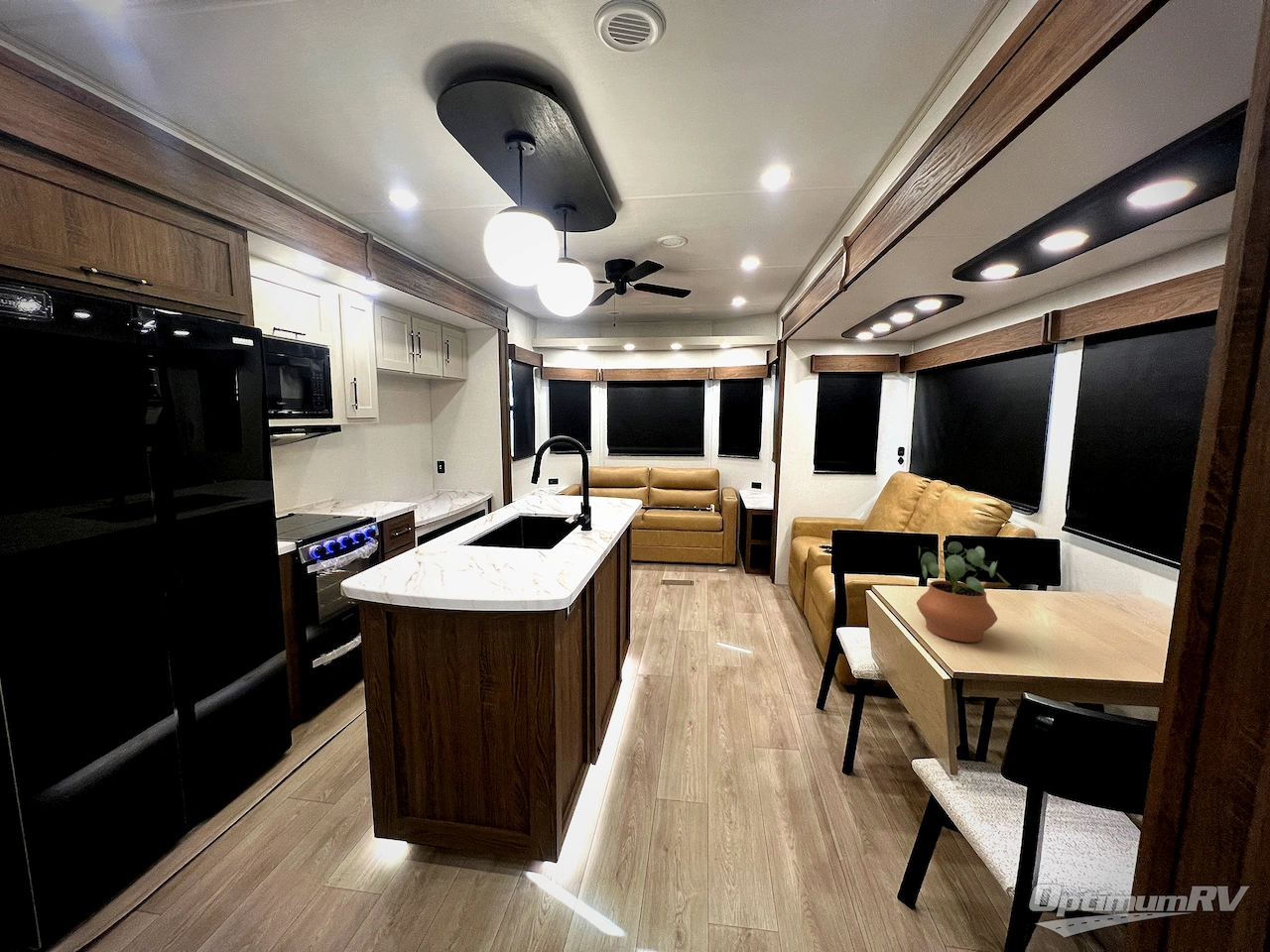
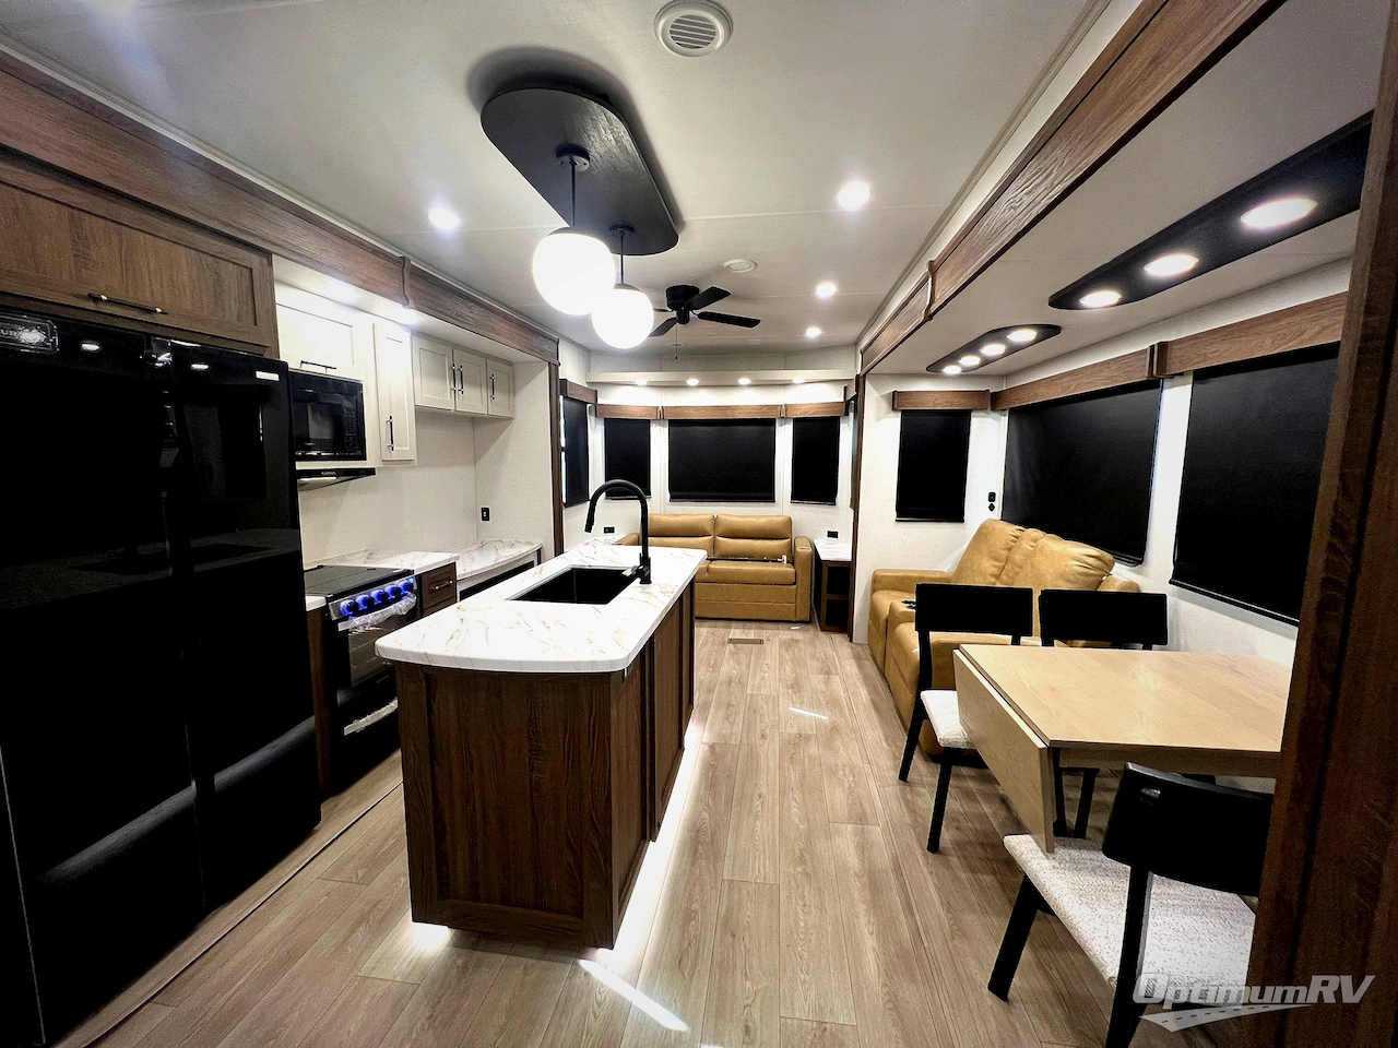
- potted plant (962, 587)
